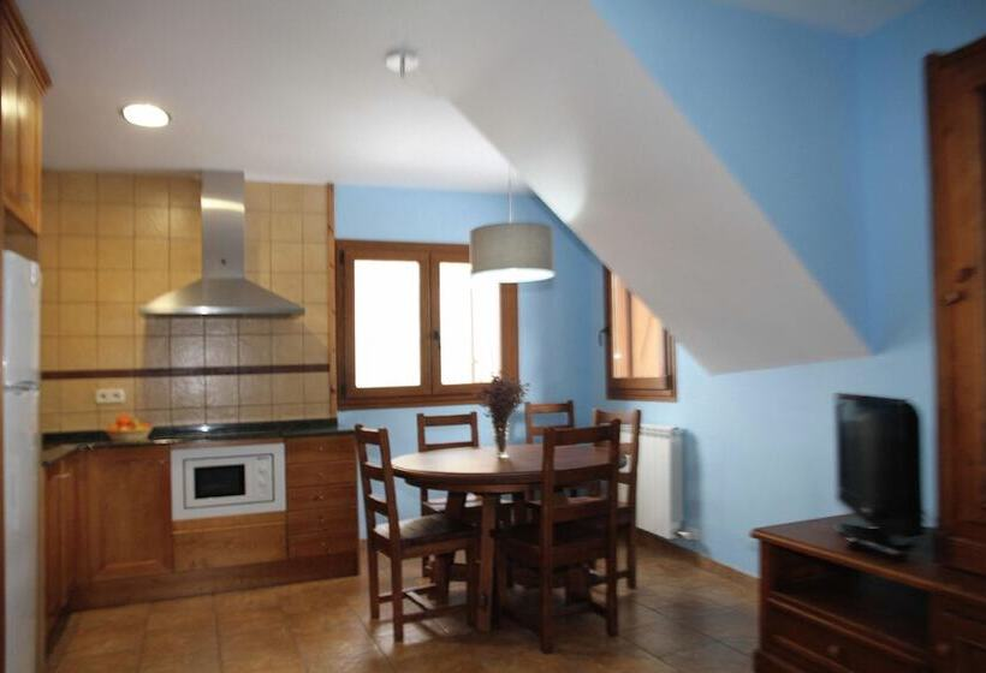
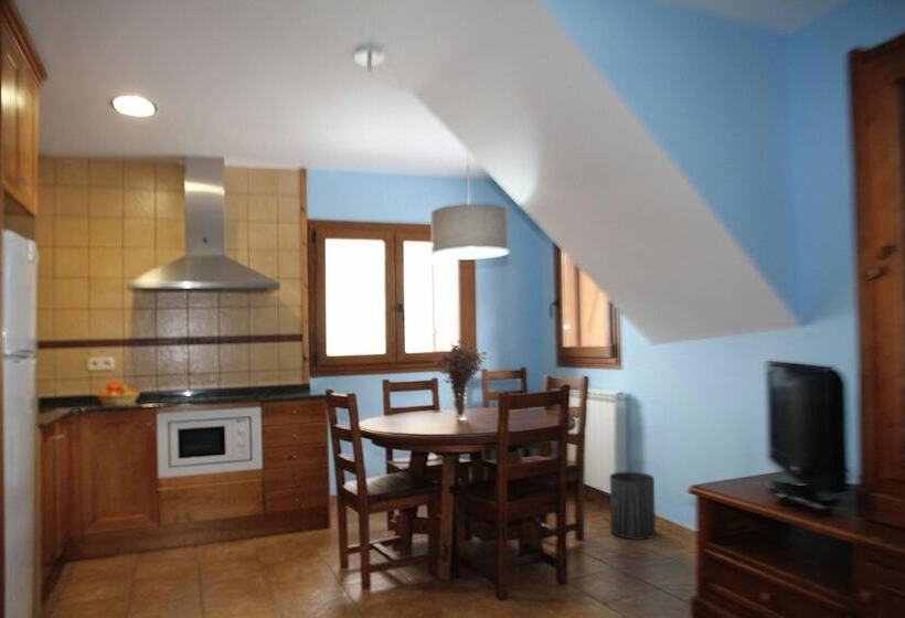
+ trash can (632, 504)
